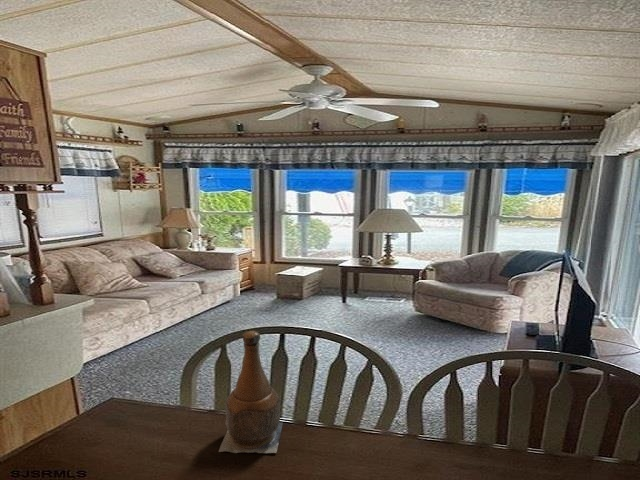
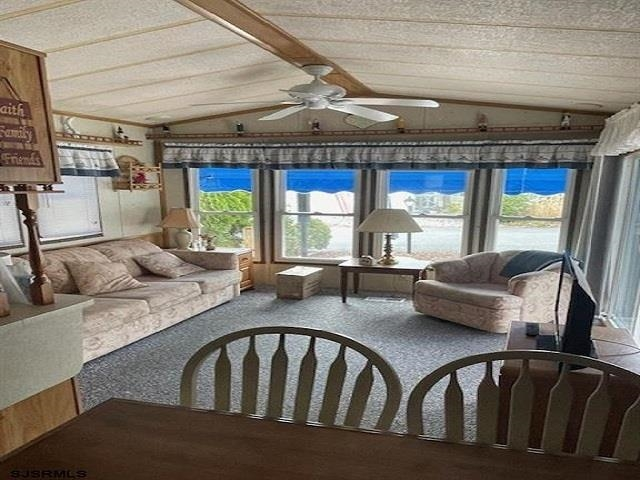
- bottle (251, 386)
